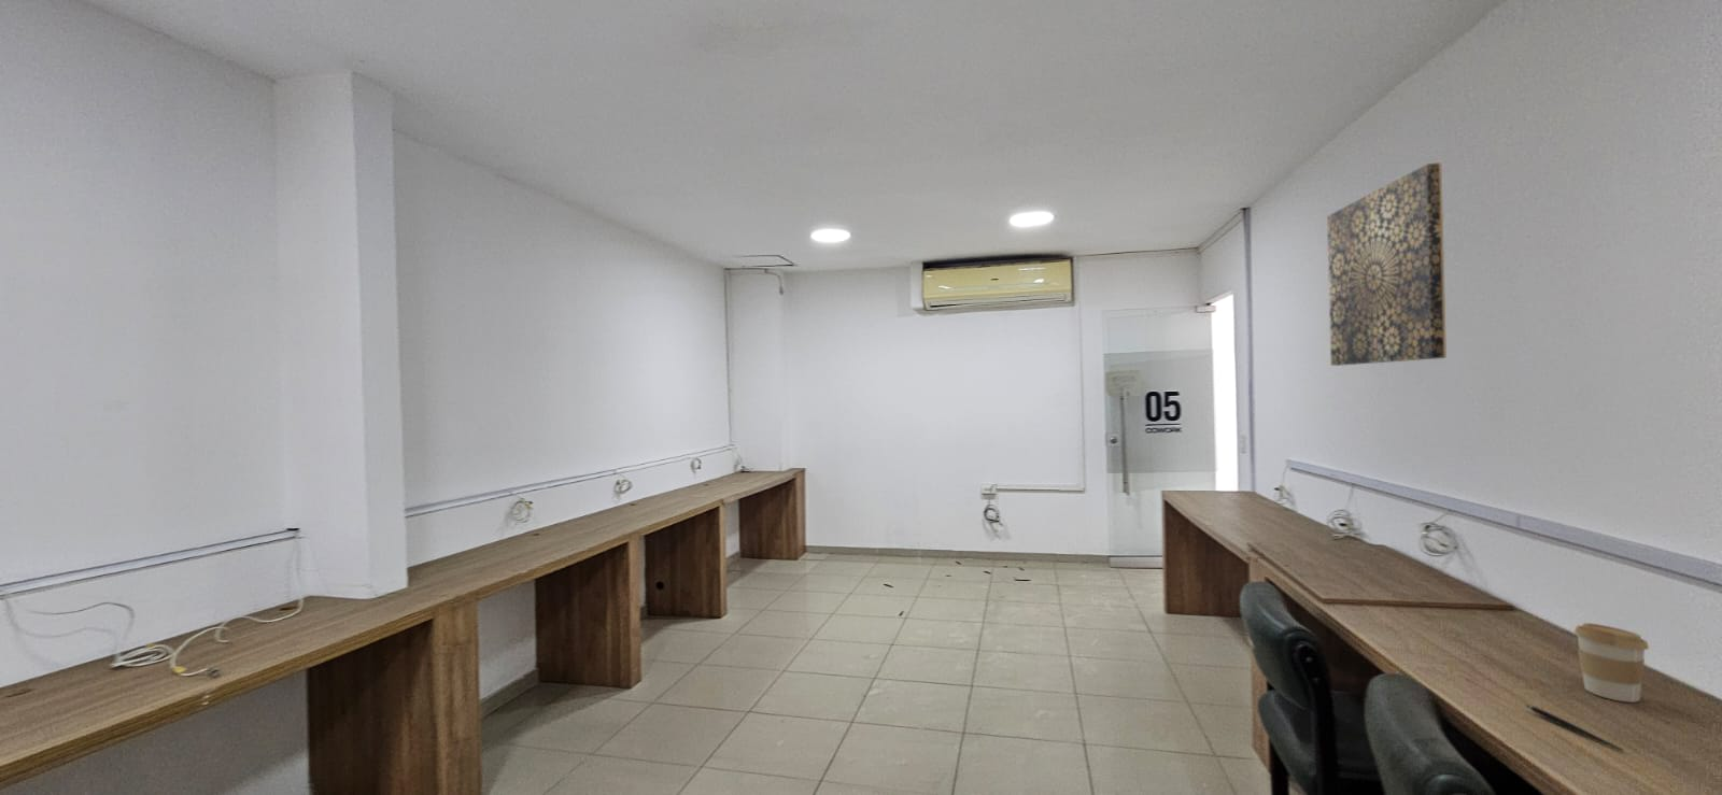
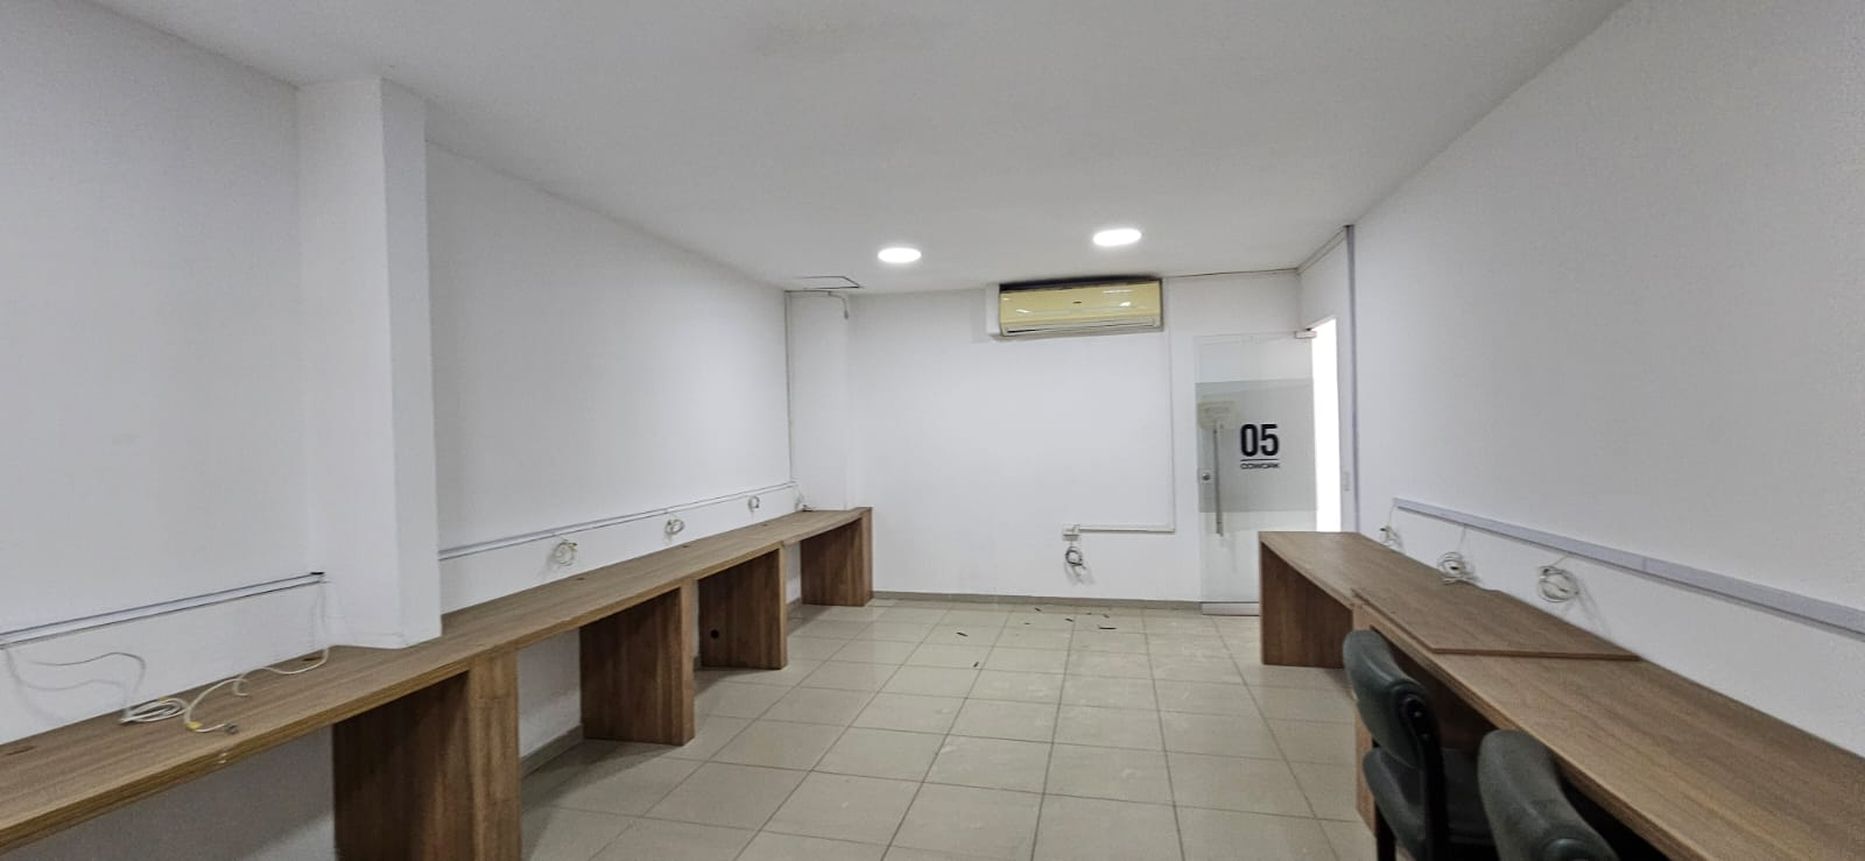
- pen (1572, 726)
- coffee cup (1610, 660)
- wall art (1378, 278)
